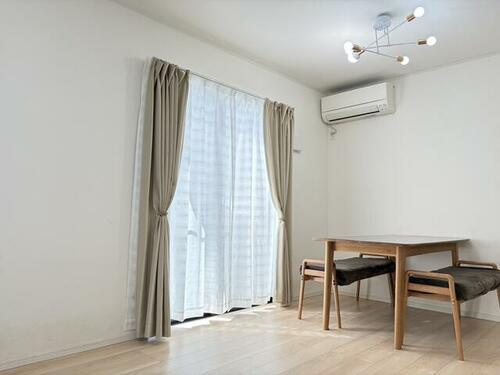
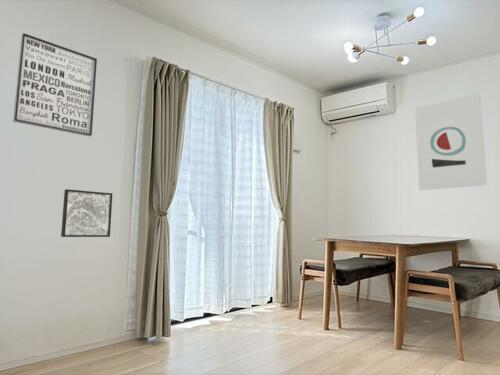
+ wall art (87, 214)
+ wall art (58, 87)
+ wall art (448, 143)
